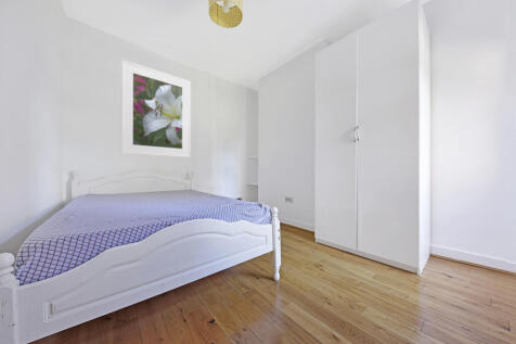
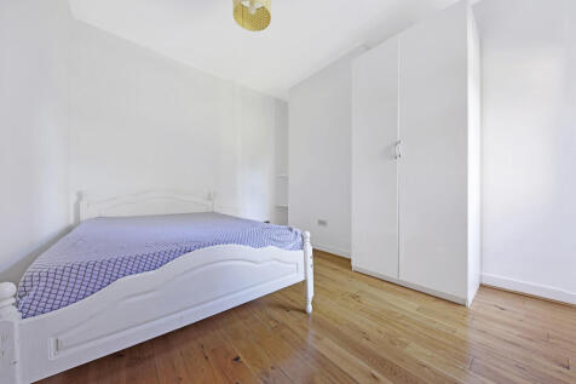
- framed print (159, 113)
